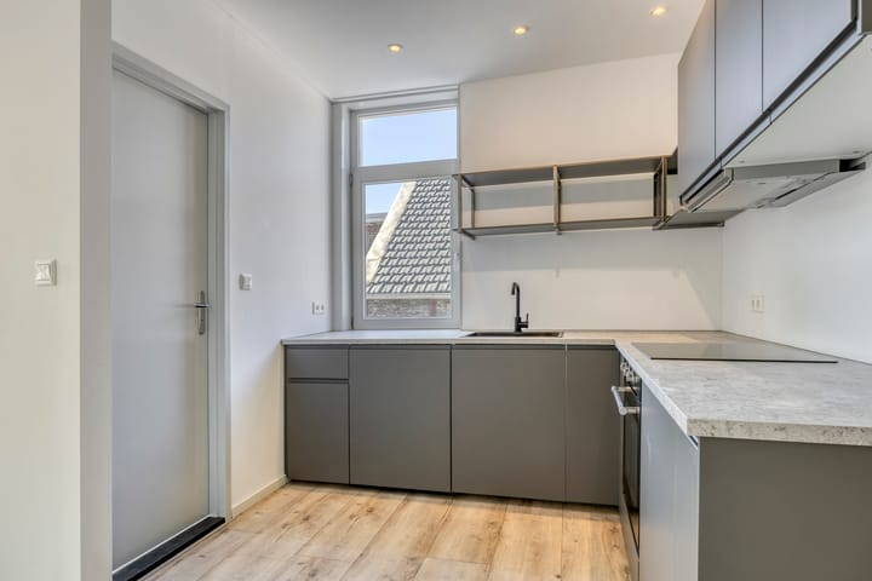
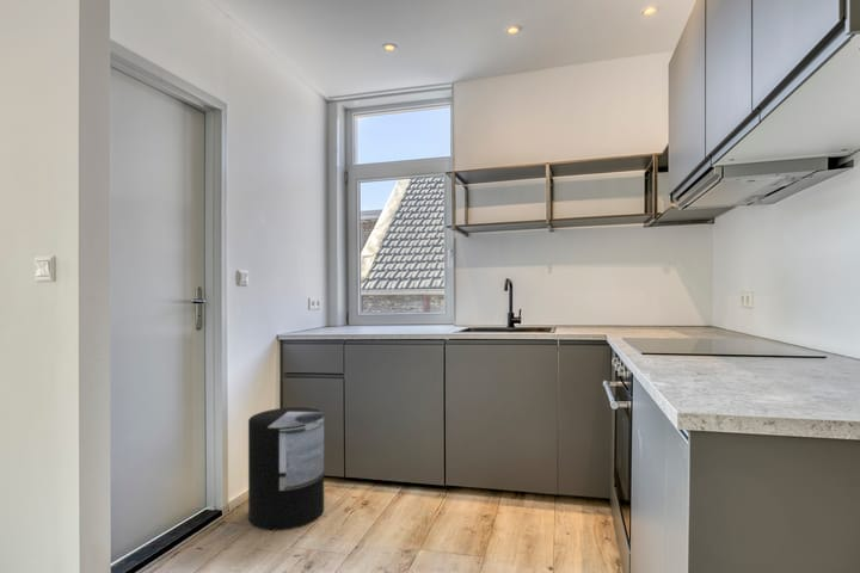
+ trash can (287, 464)
